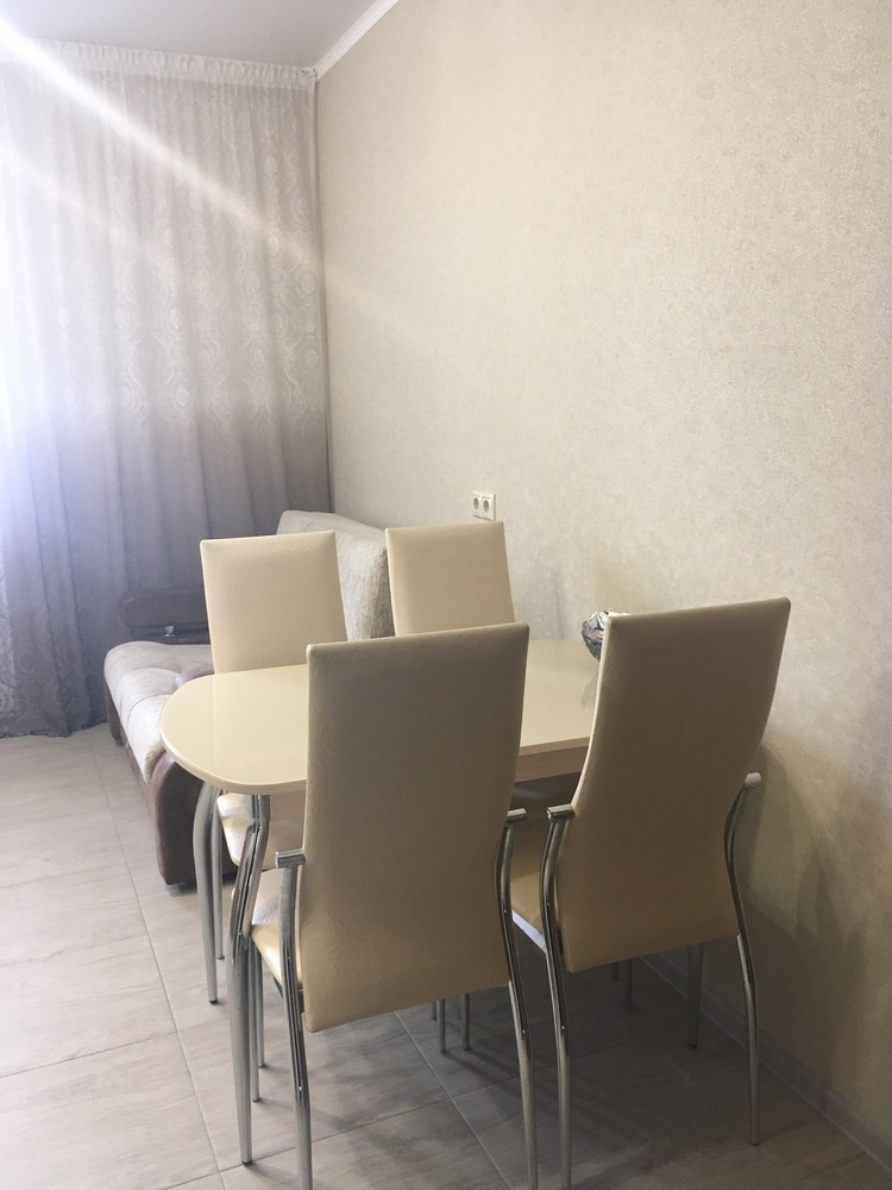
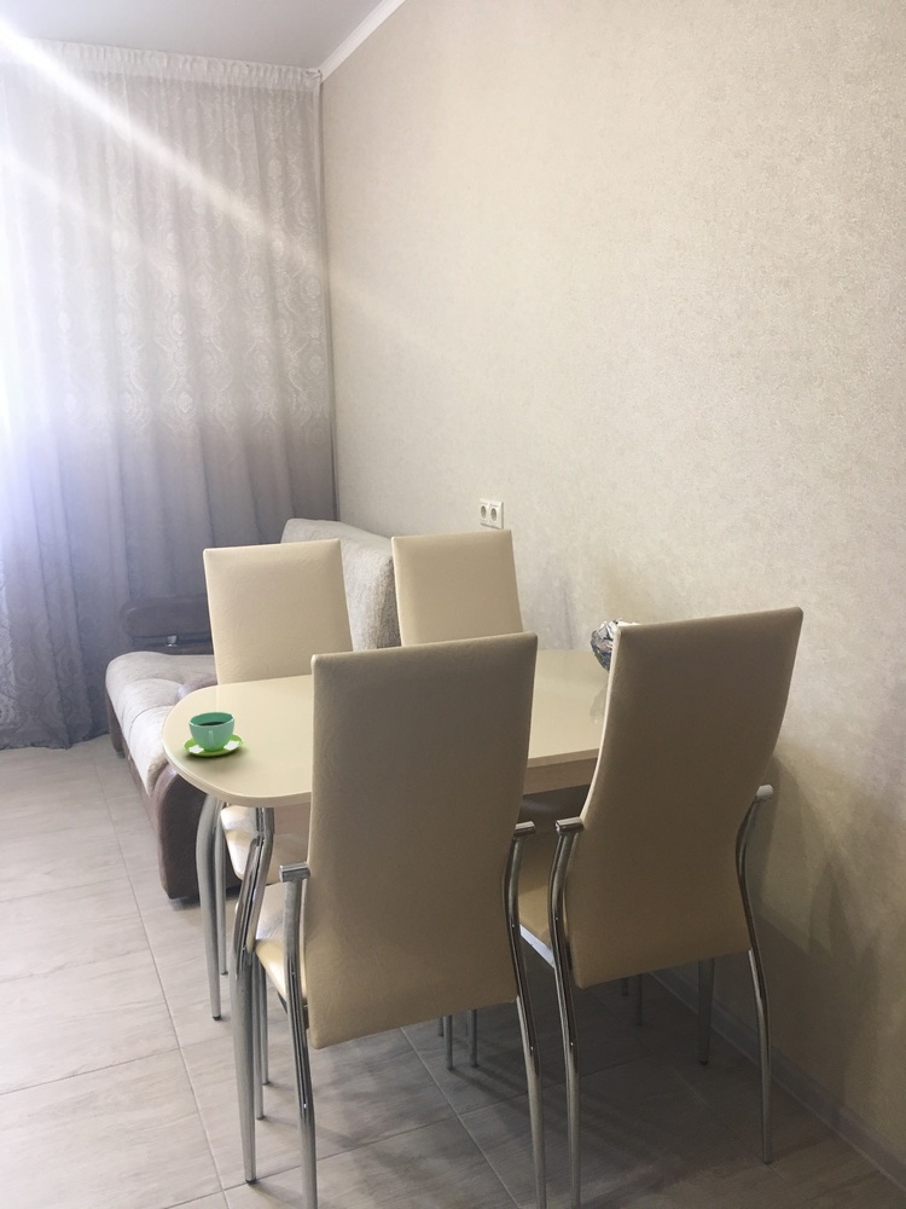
+ cup (211, 734)
